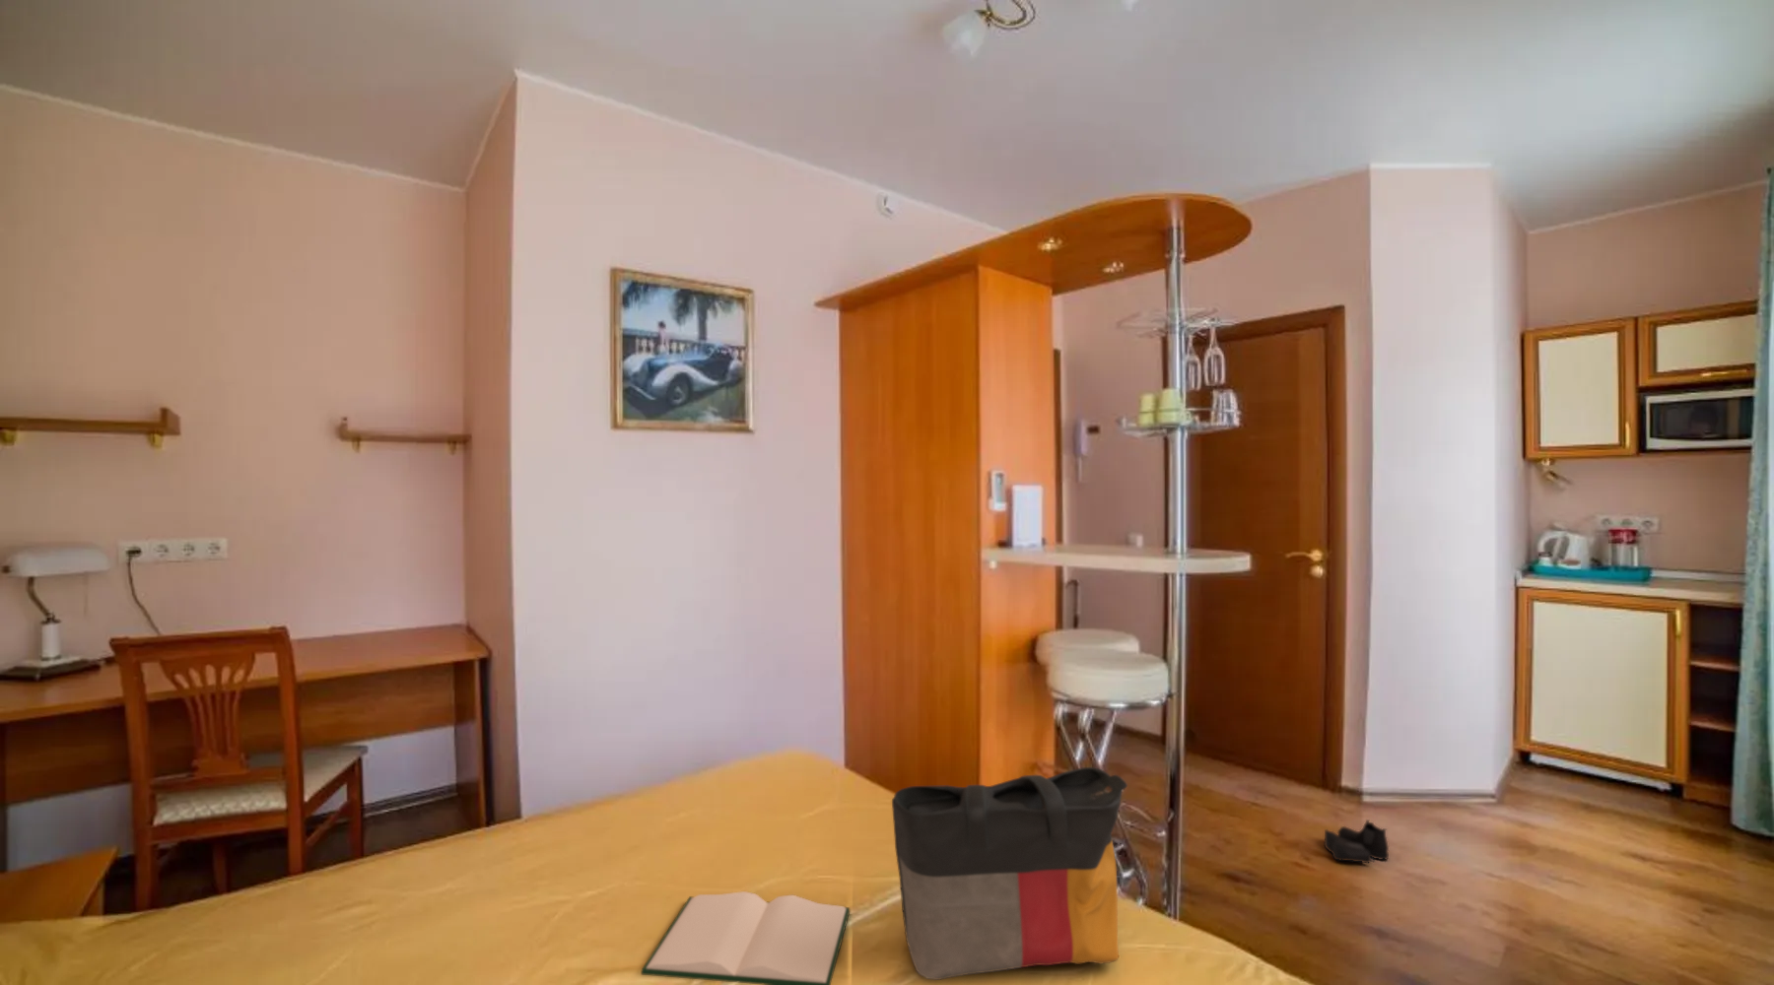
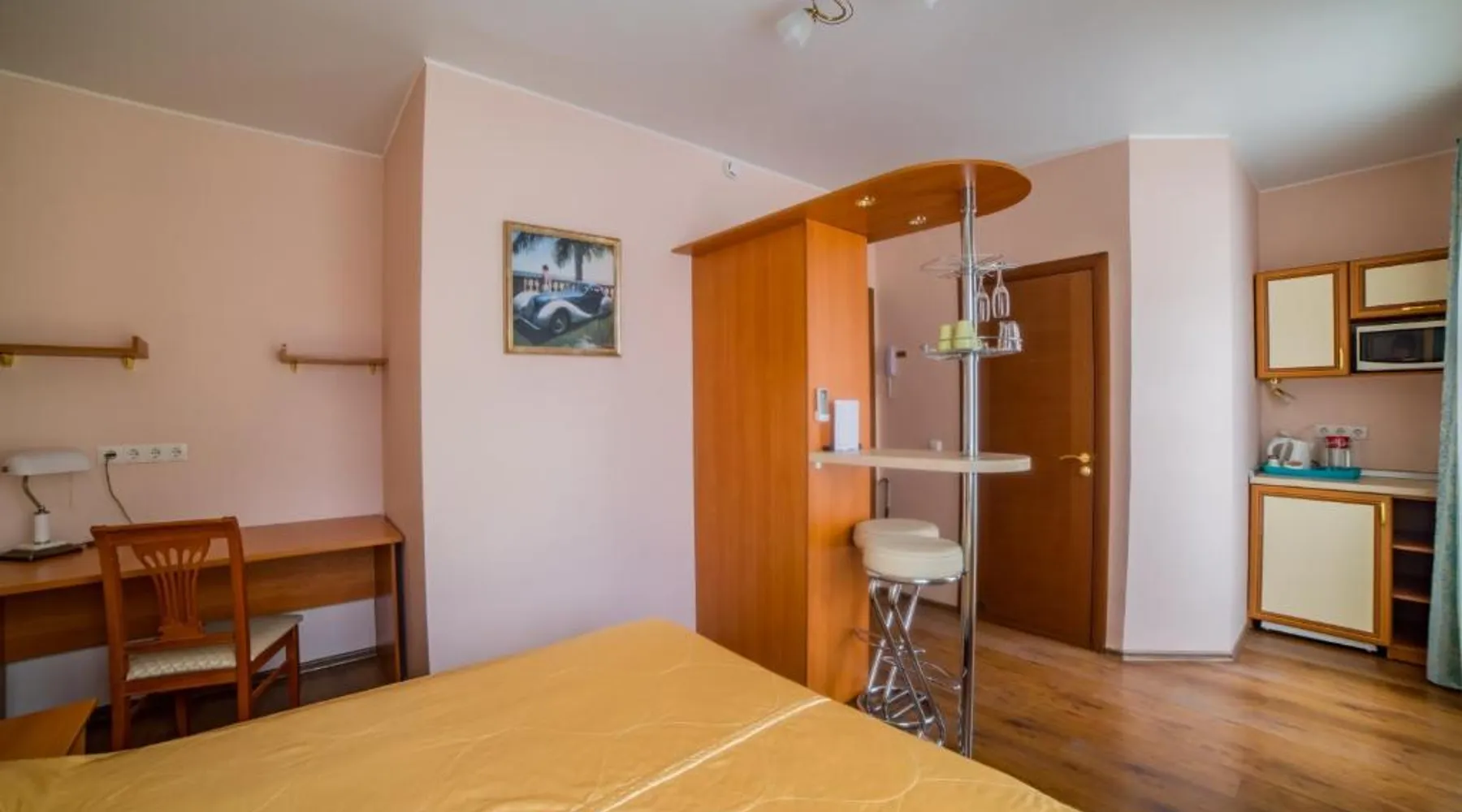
- tote bag (1007, 855)
- boots (1351, 837)
- hardback book (752, 933)
